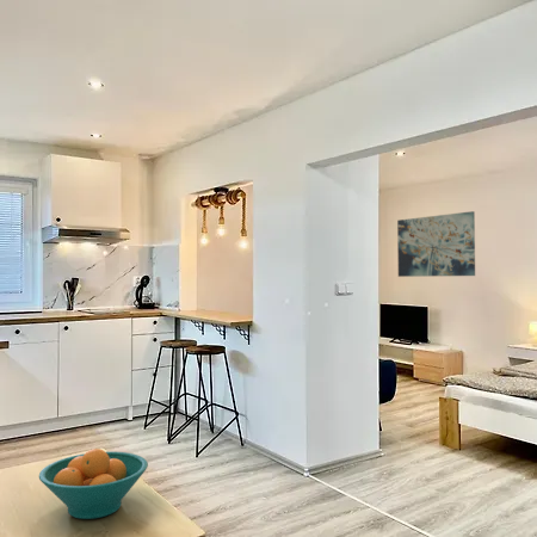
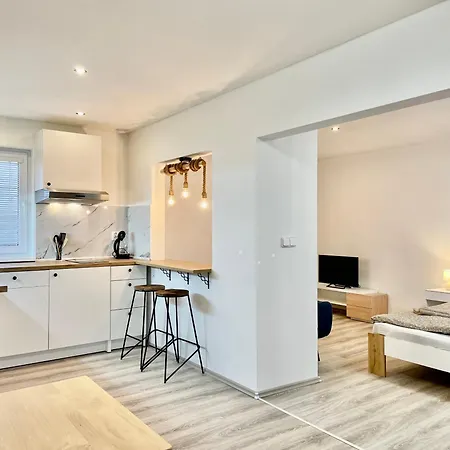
- wall art (433, 246)
- fruit bowl (94, 479)
